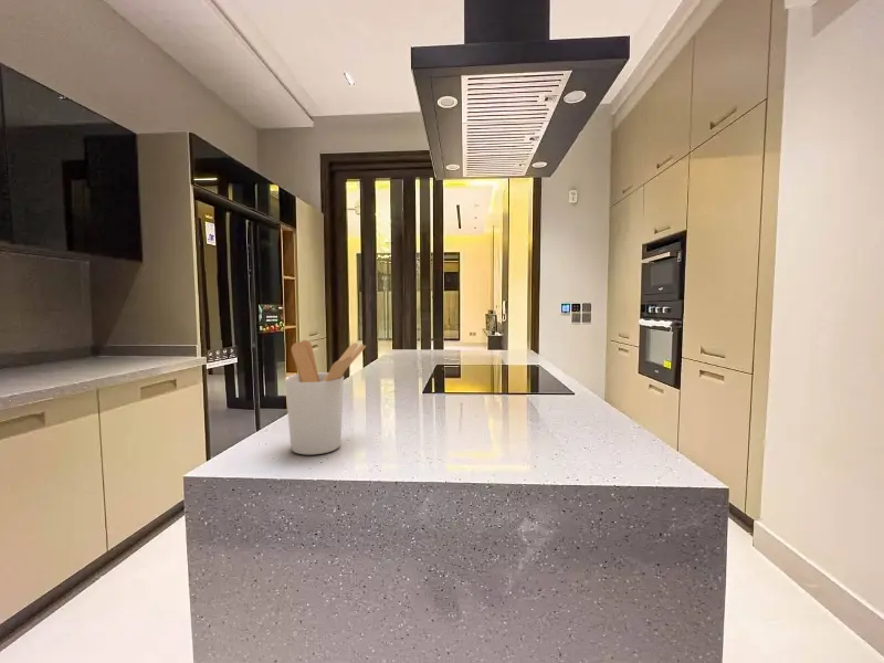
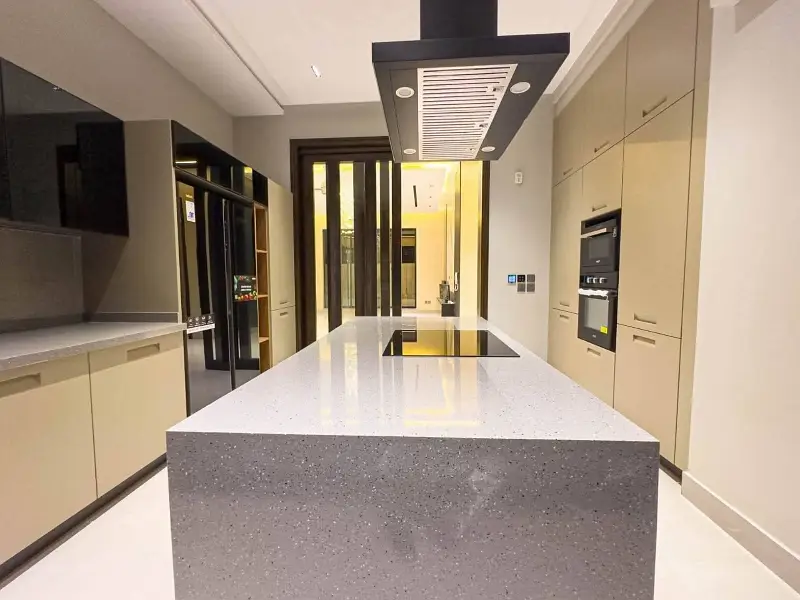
- utensil holder (328, 392)
